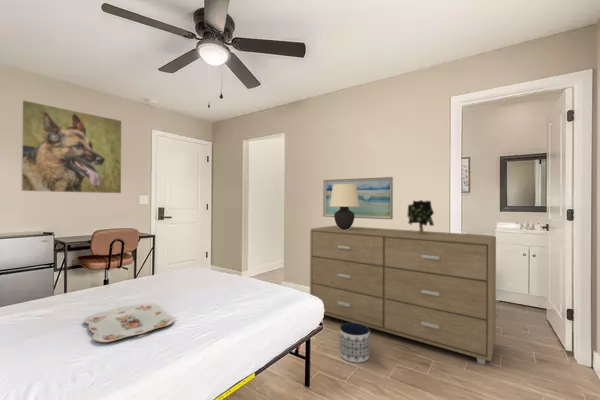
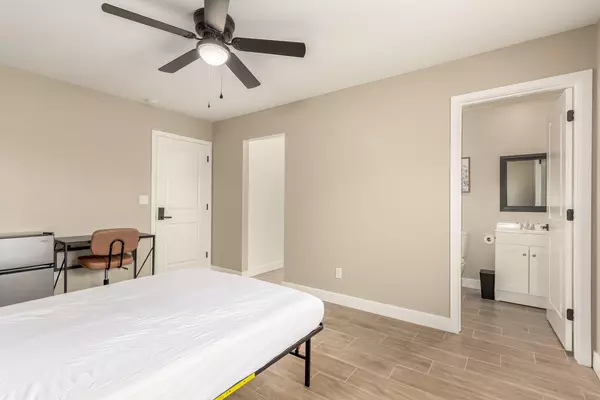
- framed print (76, 151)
- table lamp (344, 206)
- wall art (358, 198)
- potted plant (420, 216)
- planter (354, 341)
- serving tray (129, 320)
- dresser (392, 280)
